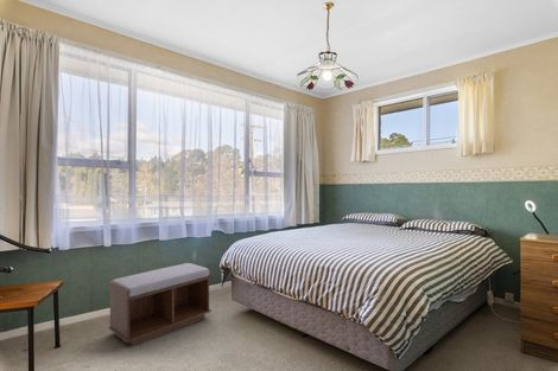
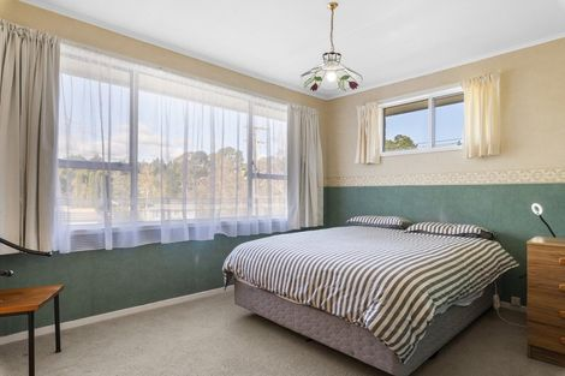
- bench (163, 299)
